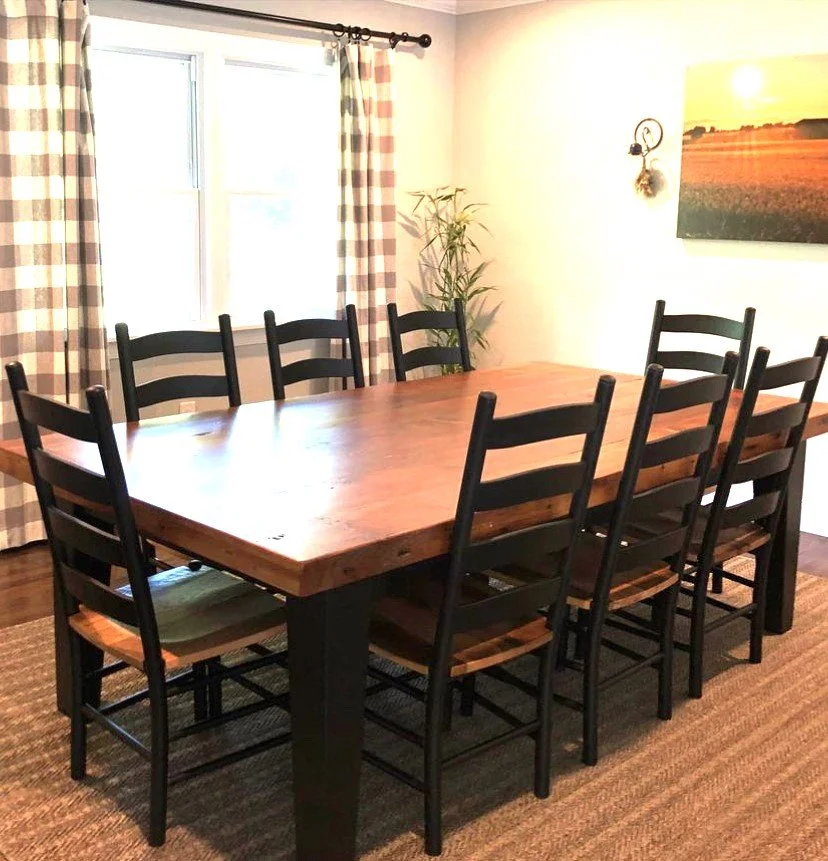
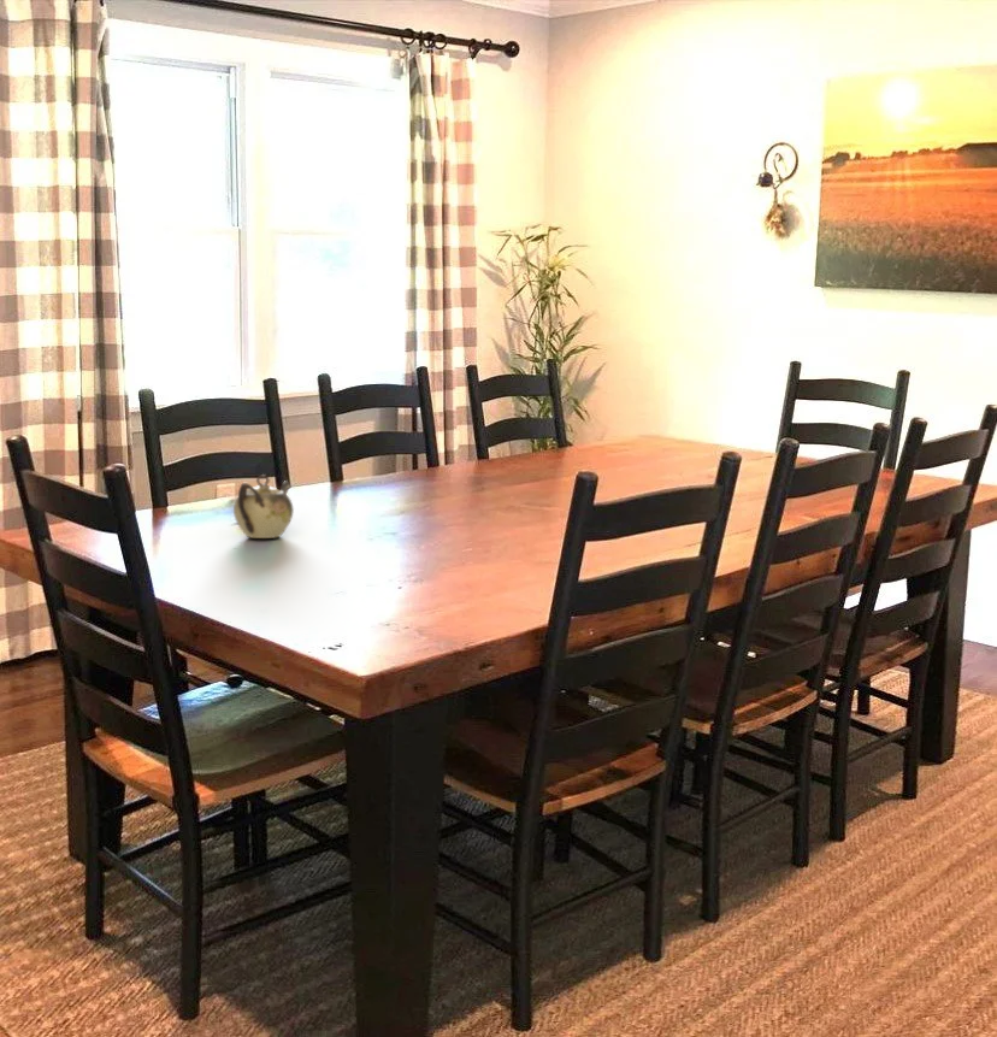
+ teapot (265, 505)
